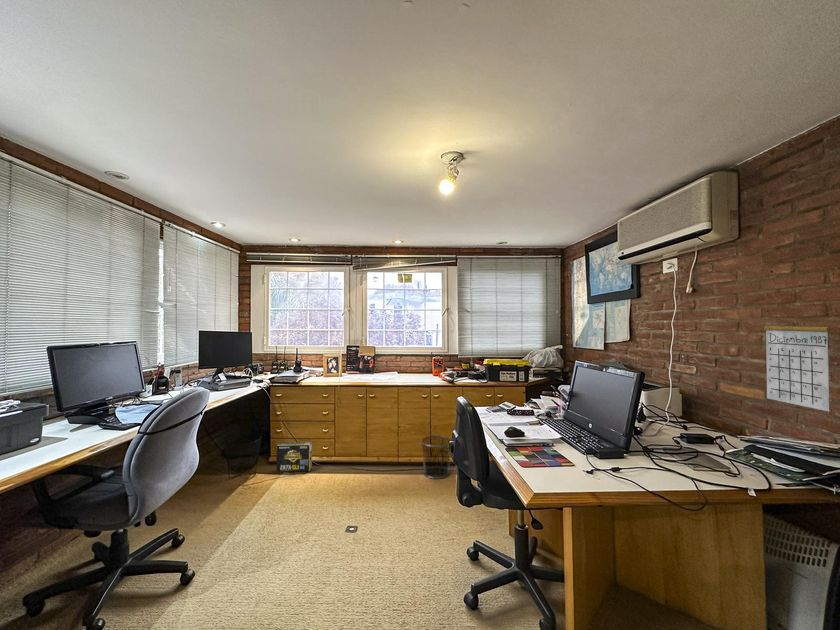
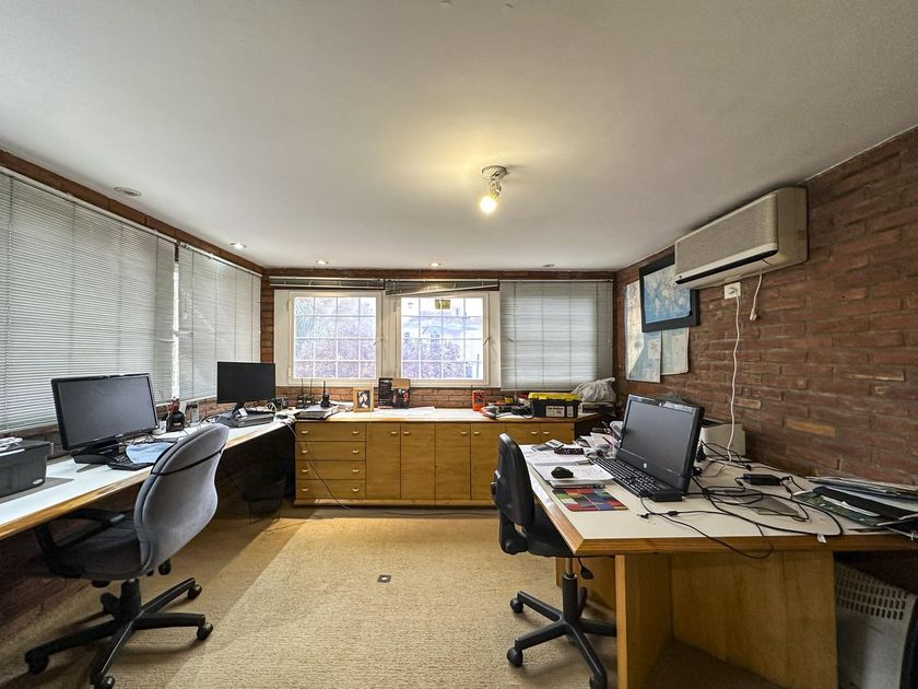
- box (294, 457)
- waste bin (436, 456)
- calendar (795, 356)
